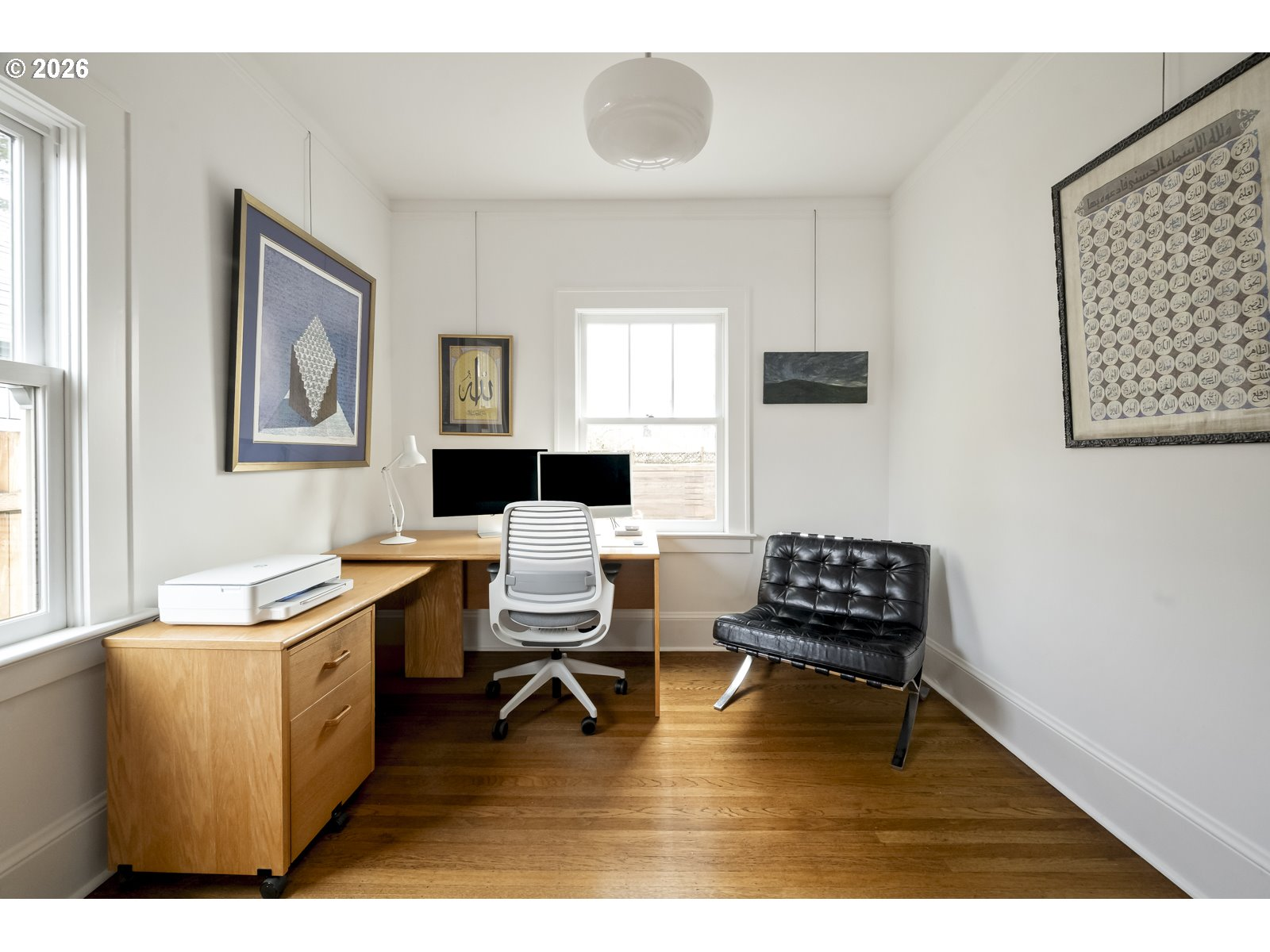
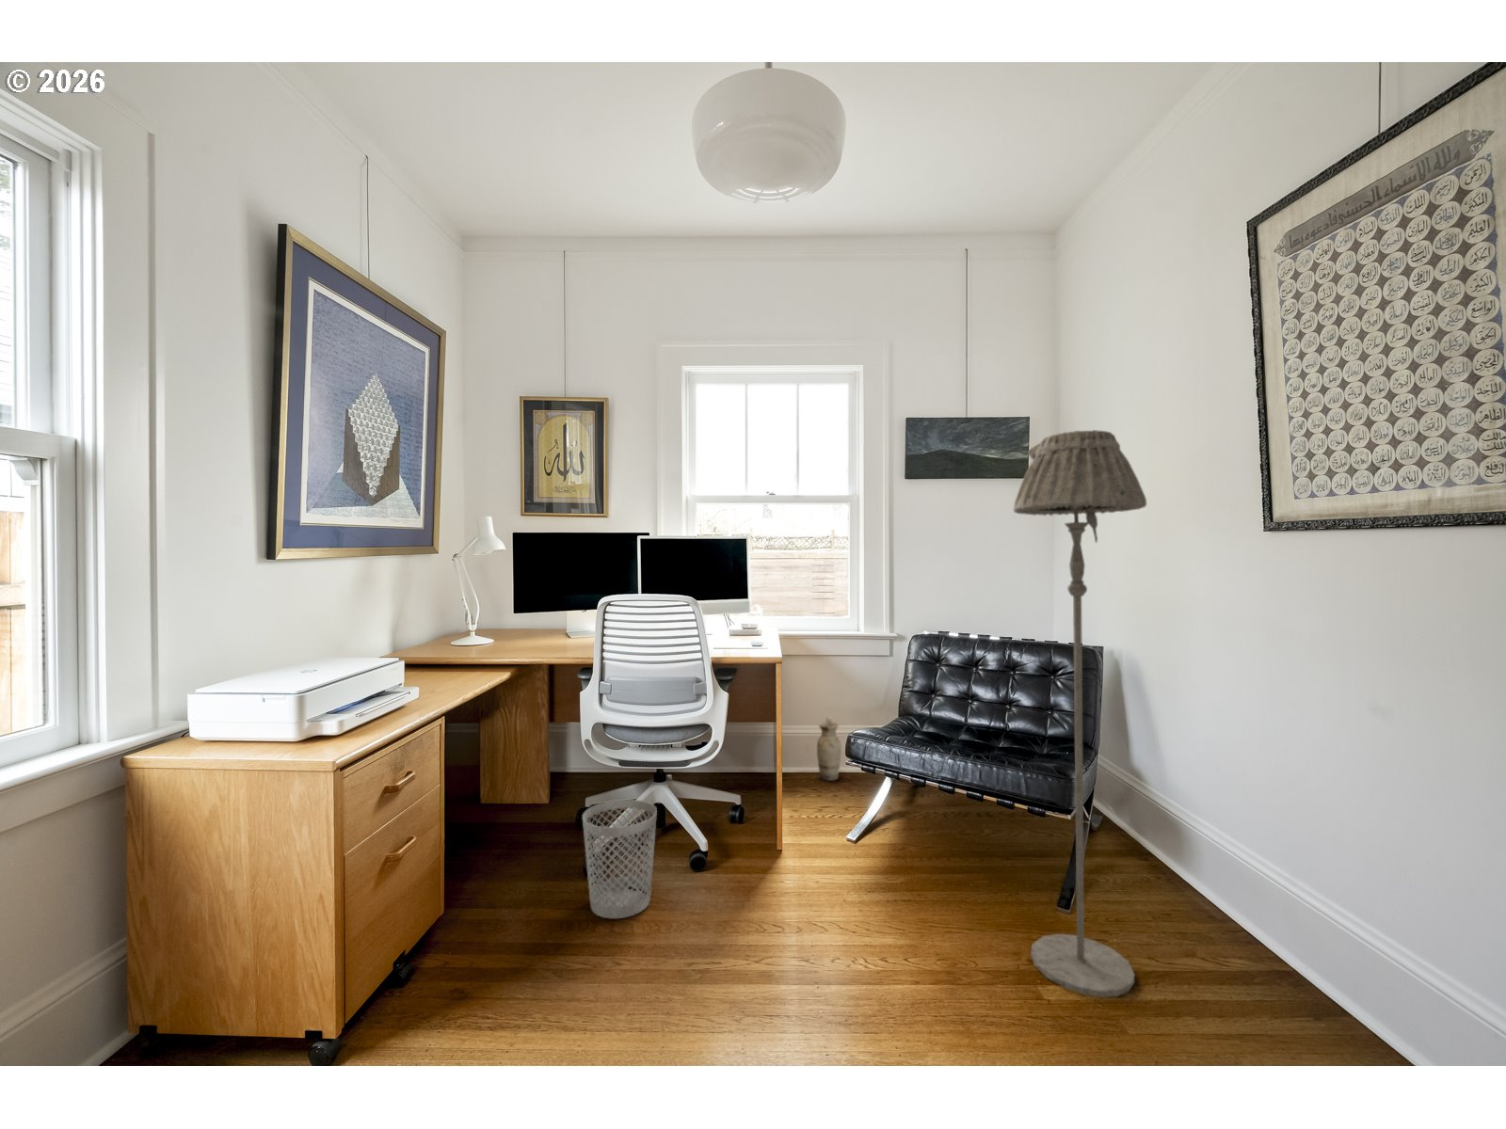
+ ceramic jug (828, 747)
+ wastebasket (620, 857)
+ floor lamp (1079, 700)
